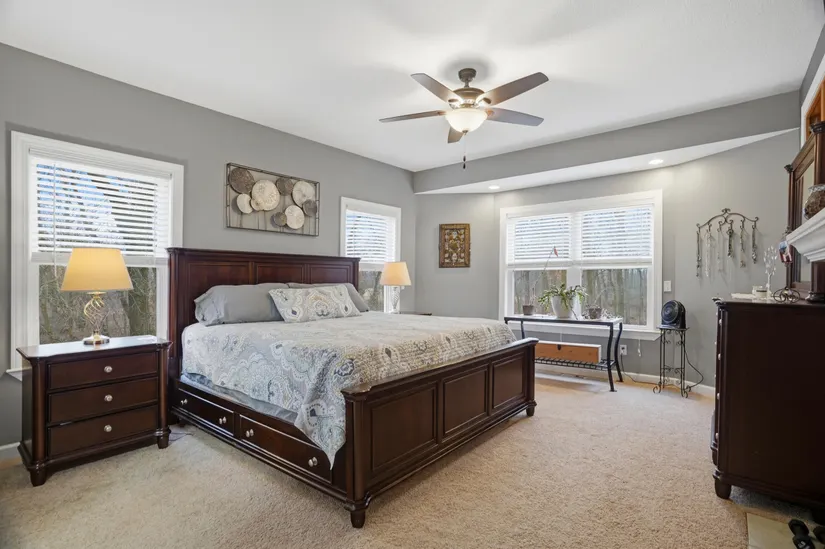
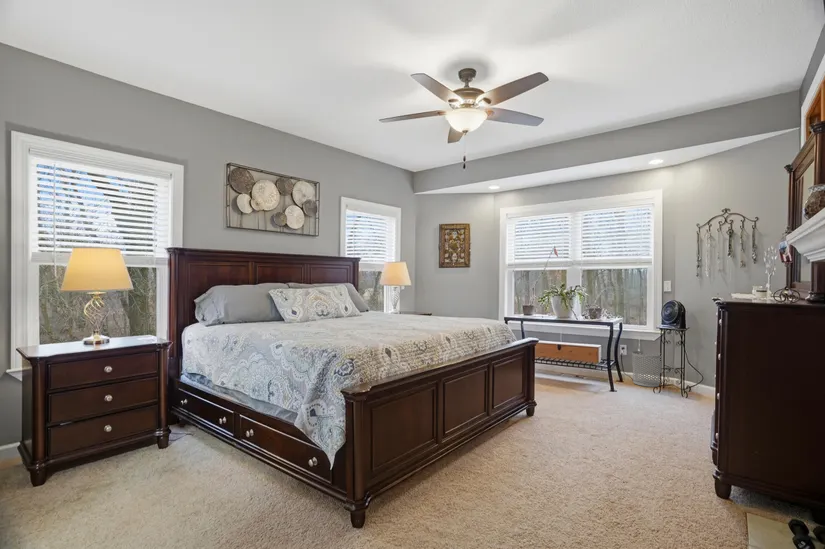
+ waste bin (646, 368)
